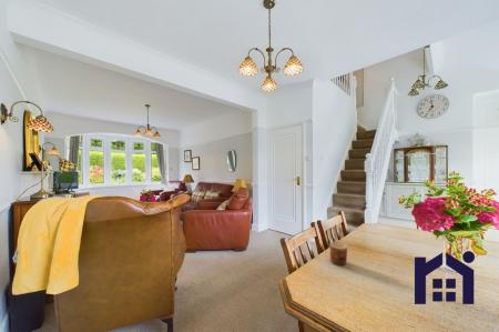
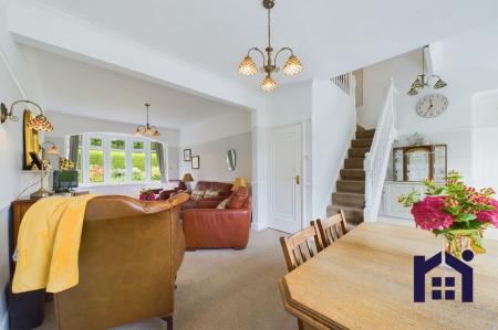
- cup (338, 253)
